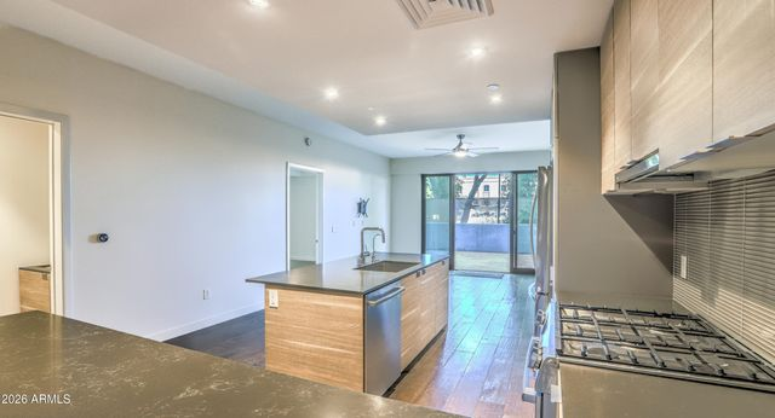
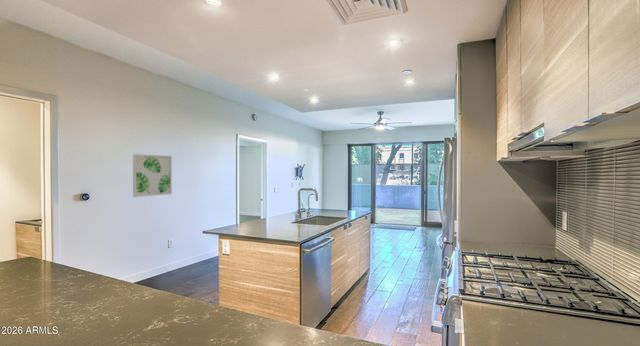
+ wall art (153, 175)
